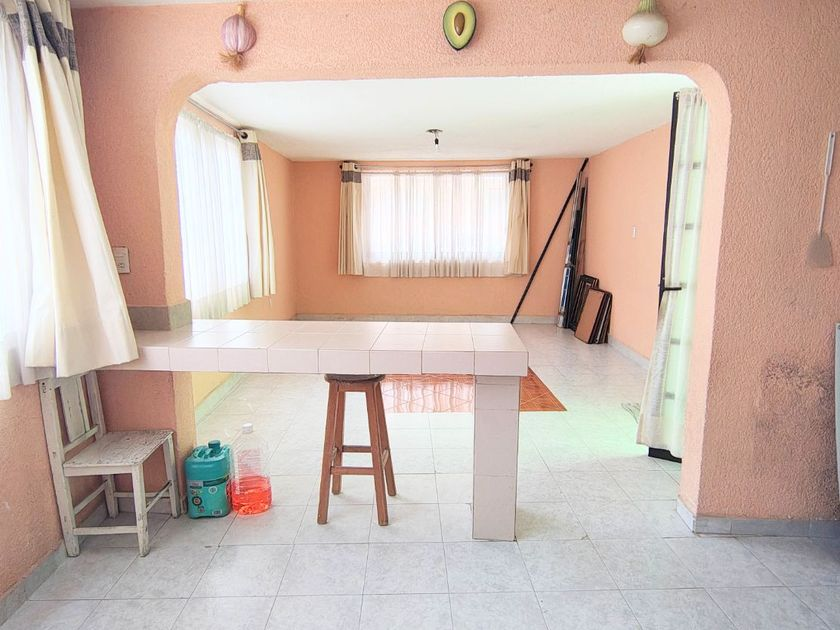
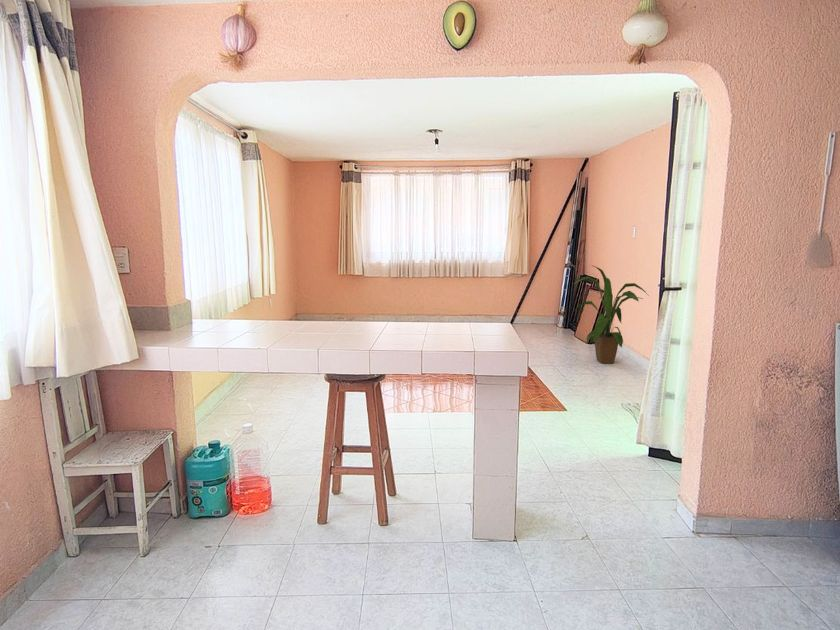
+ house plant (609, 316)
